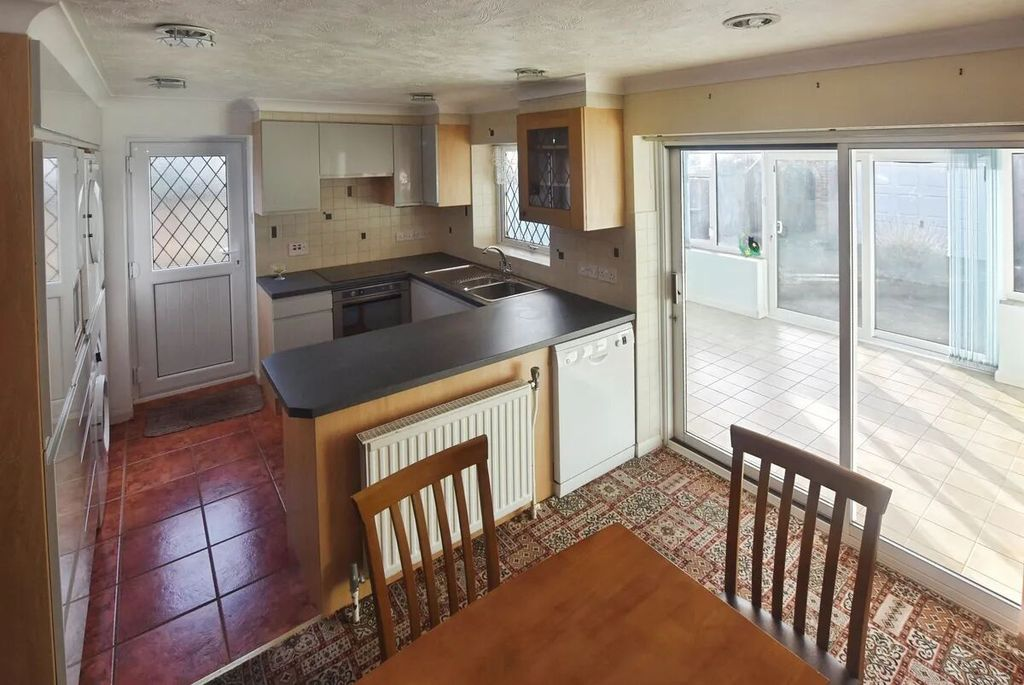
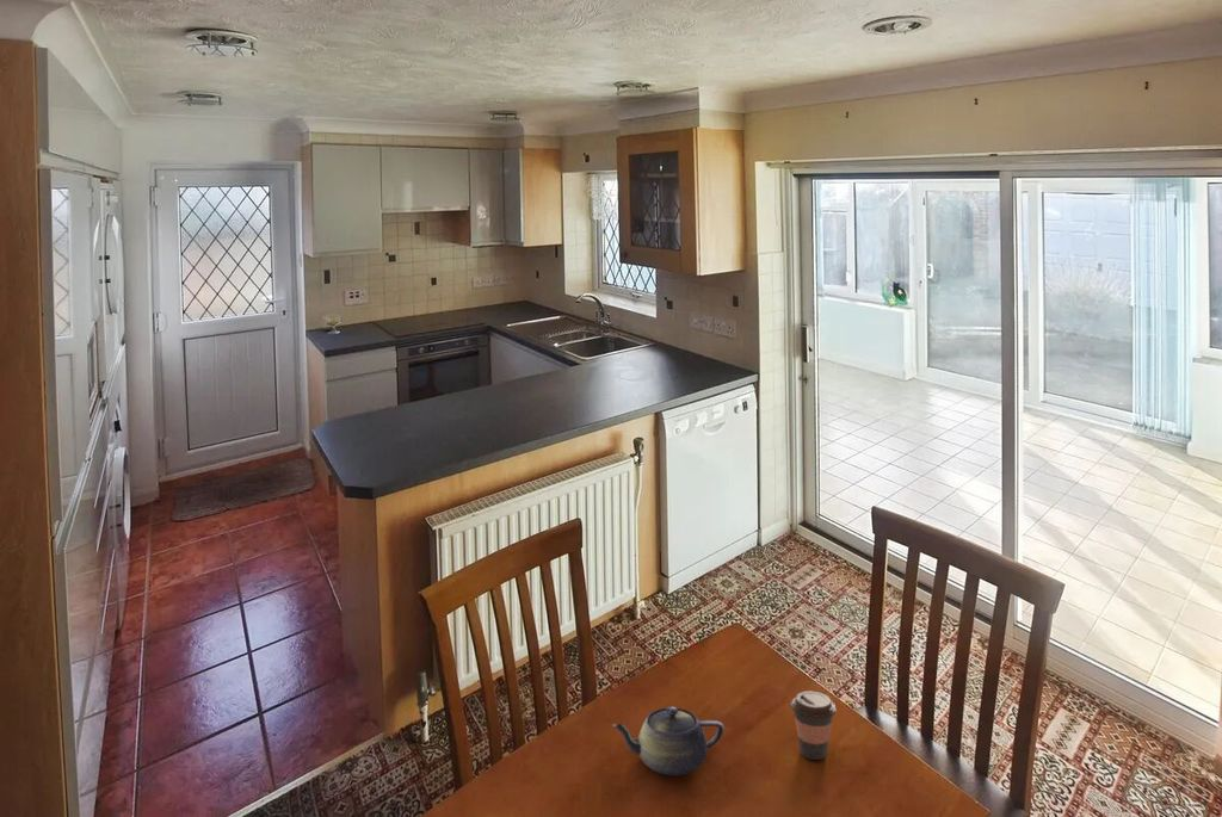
+ coffee cup (813, 725)
+ teapot (668, 736)
